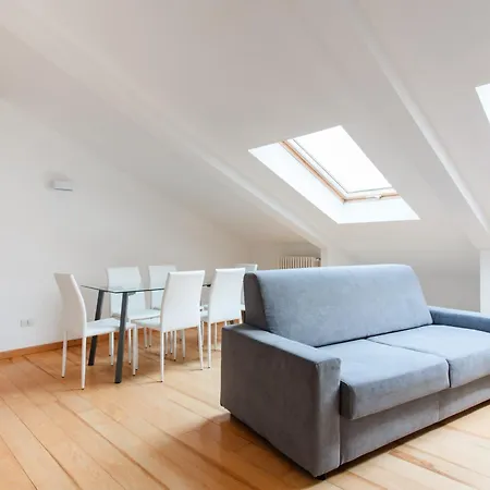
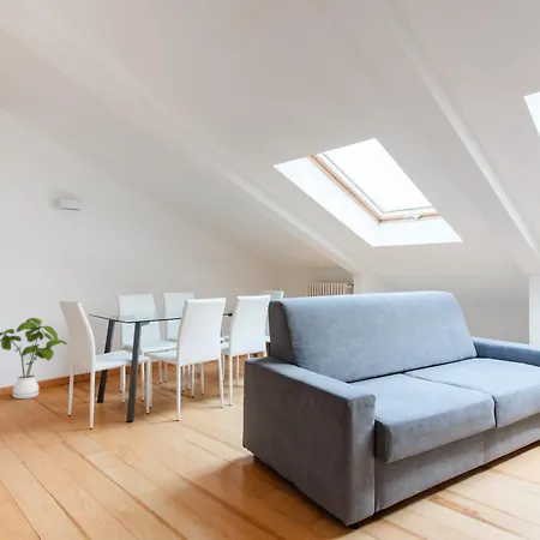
+ house plant (35, 358)
